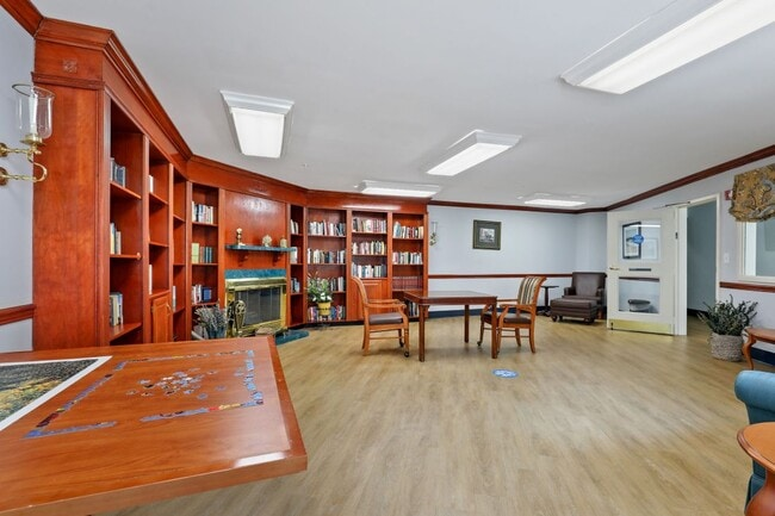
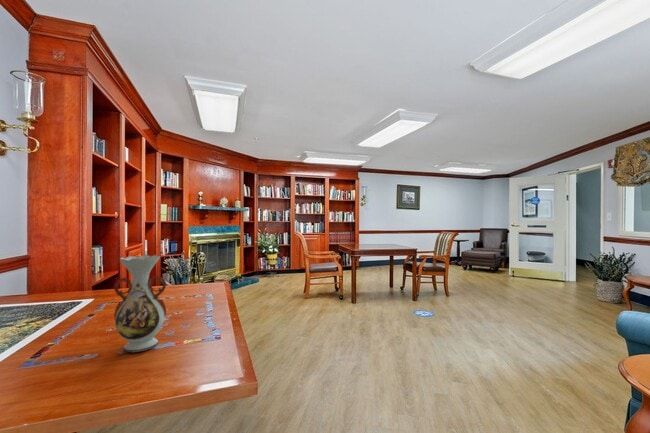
+ vase (140, 301)
